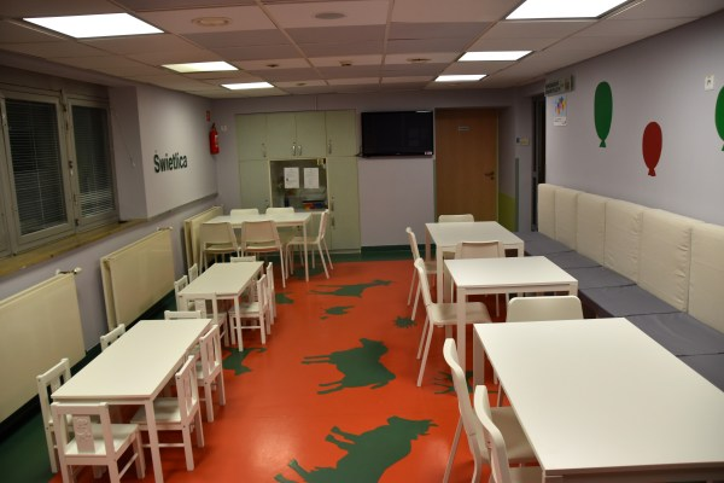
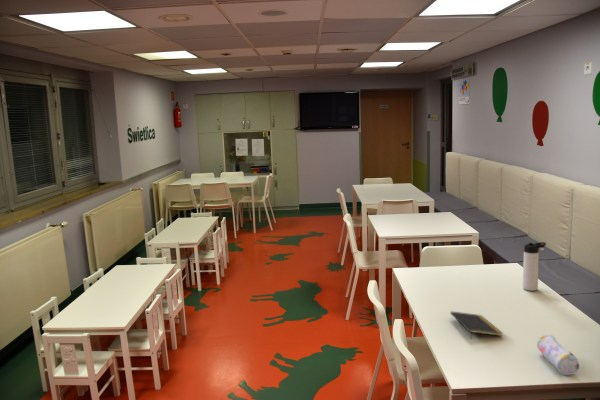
+ thermos bottle (534, 266)
+ notepad (475, 323)
+ pencil case (556, 353)
